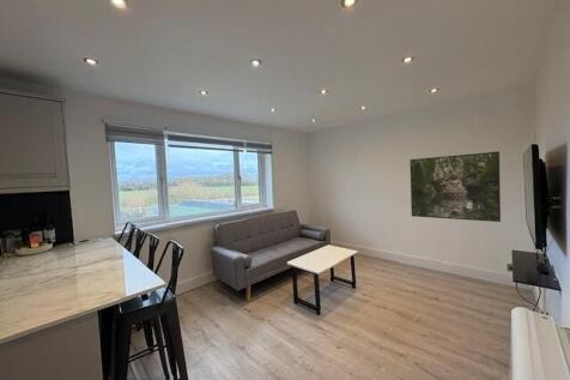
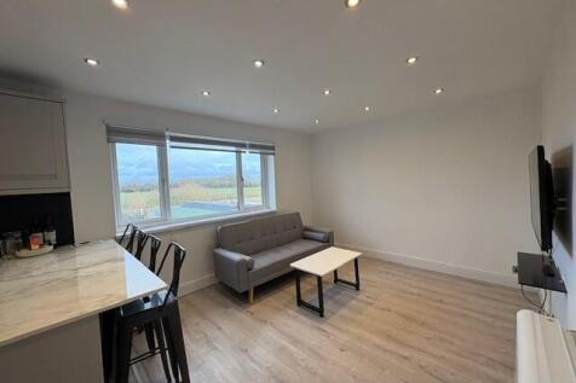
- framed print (450, 187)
